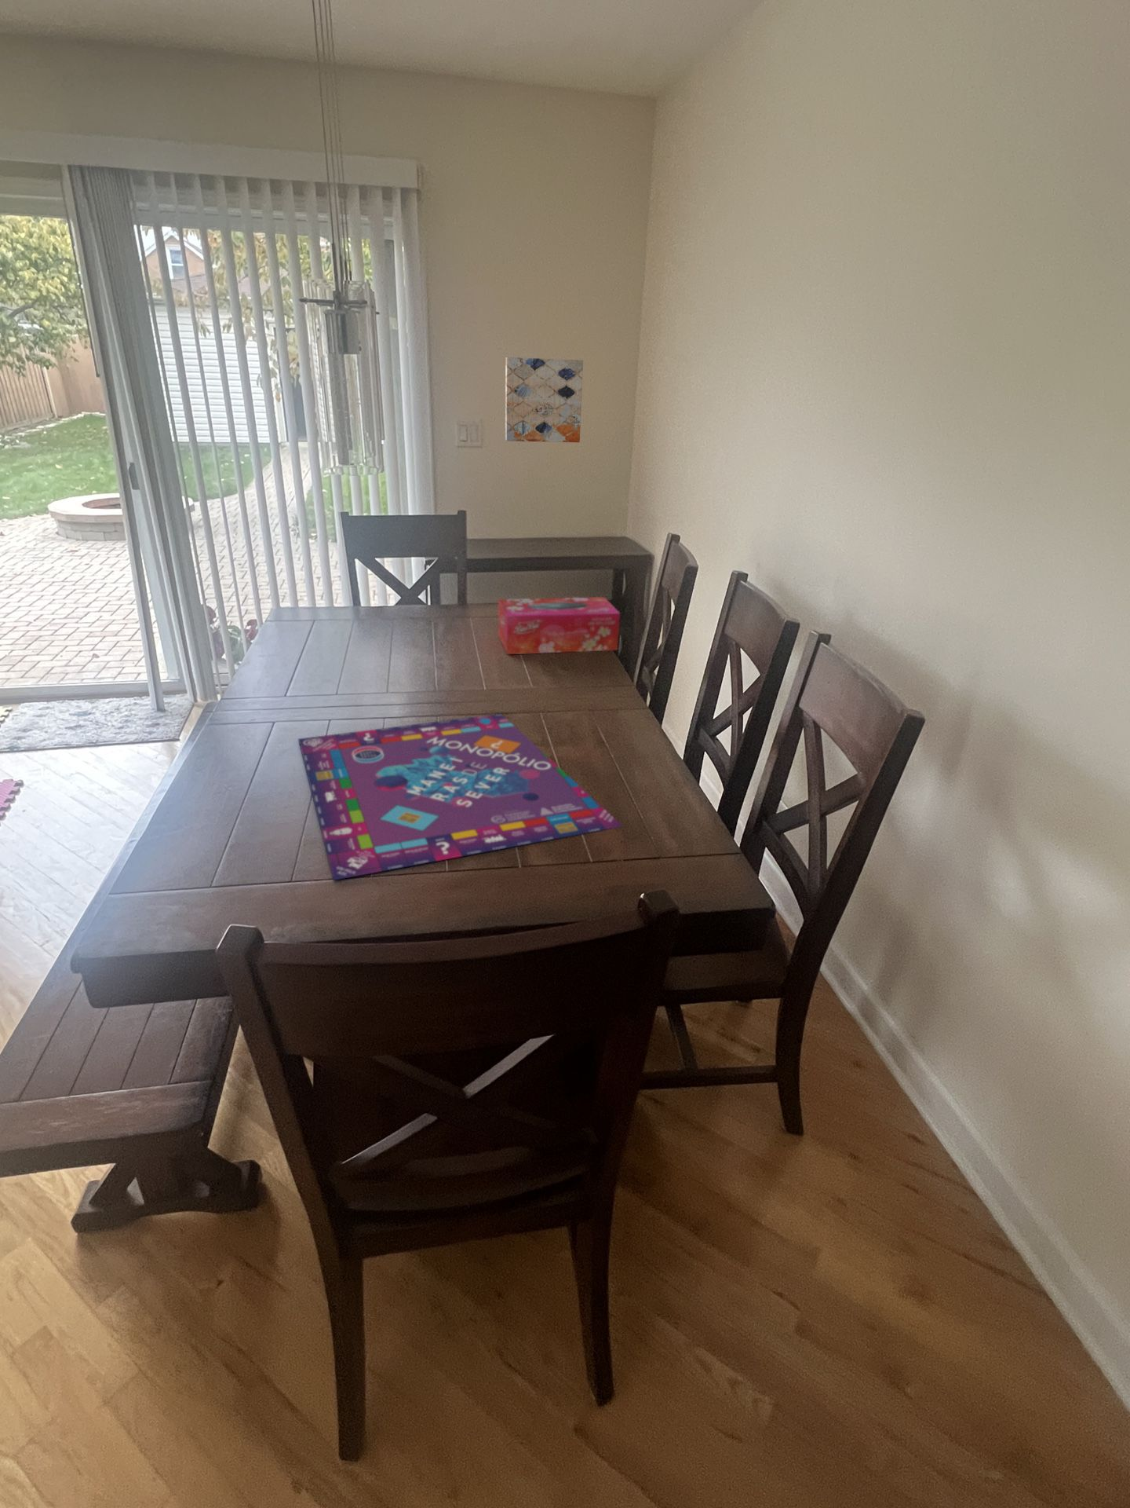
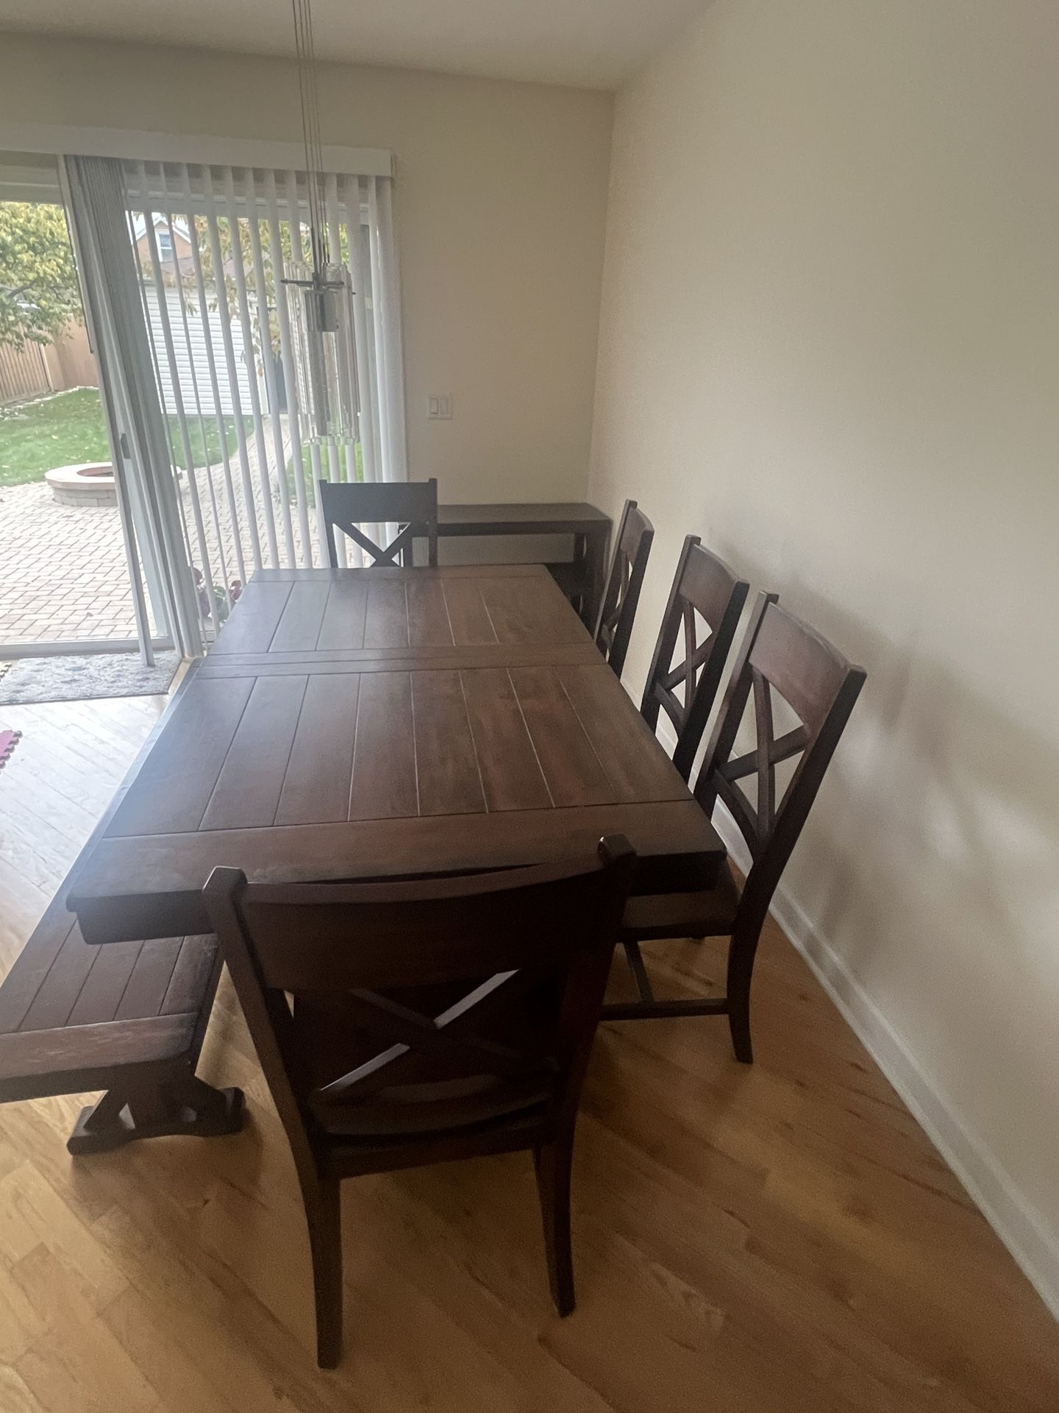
- gameboard (457, 777)
- wall art (542, 400)
- tissue box (557, 625)
